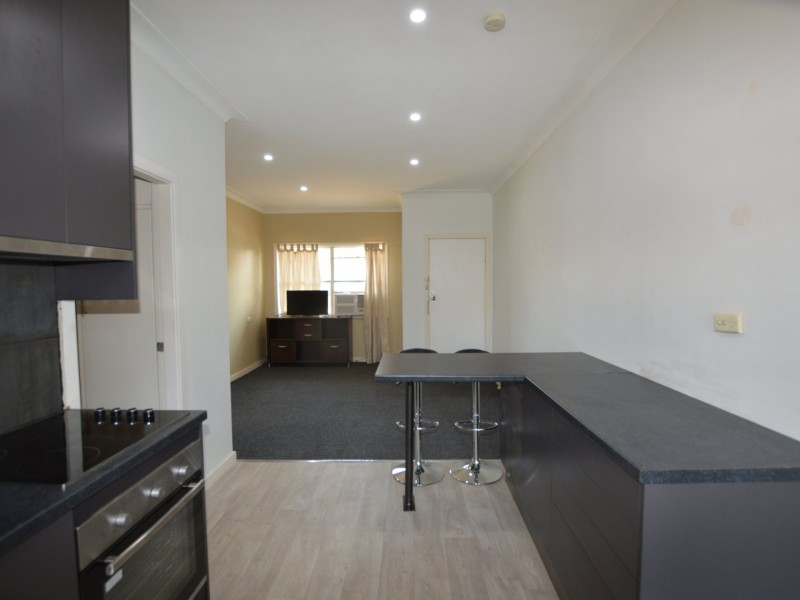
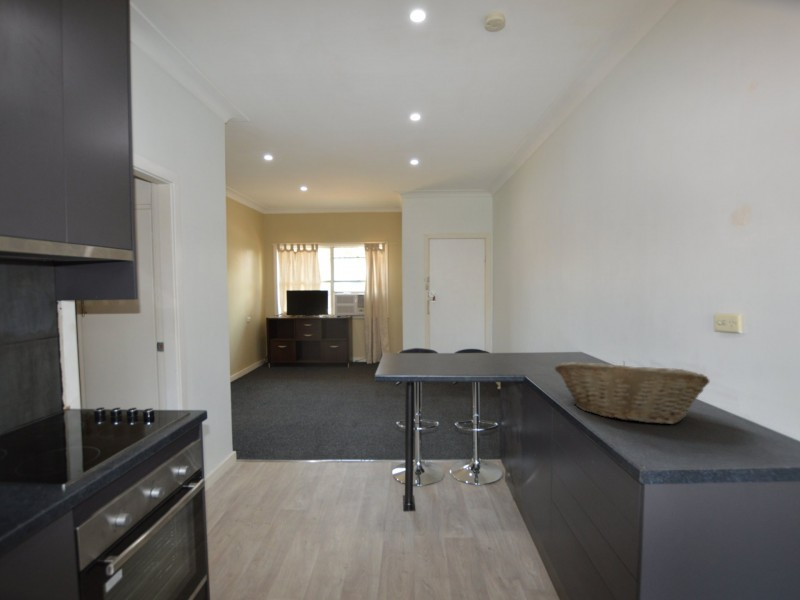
+ fruit basket (625, 384)
